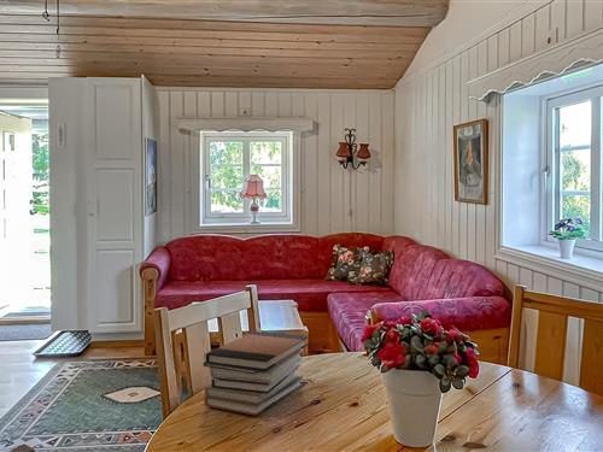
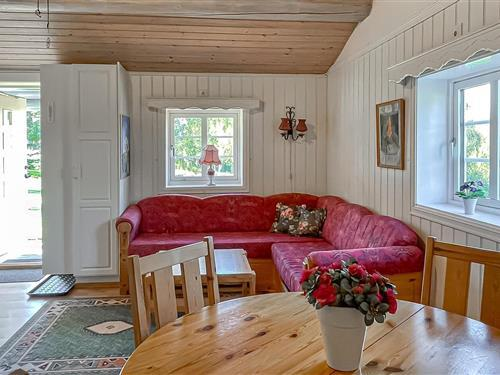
- book stack (258, 369)
